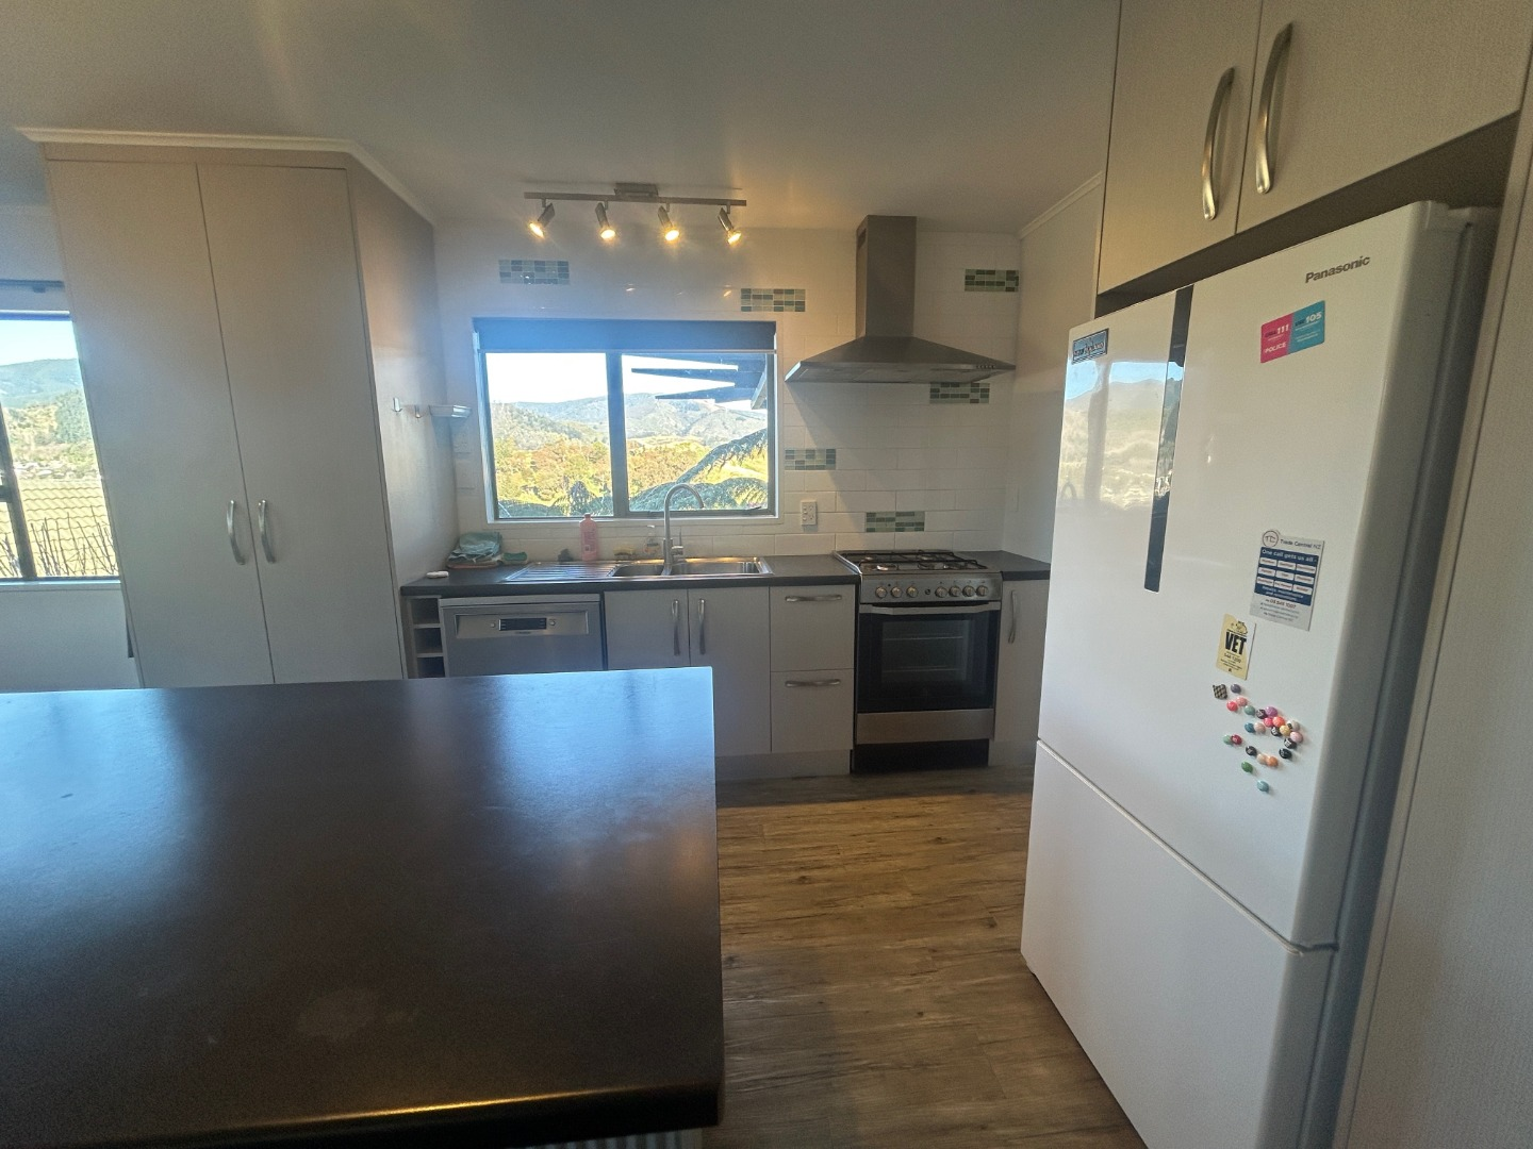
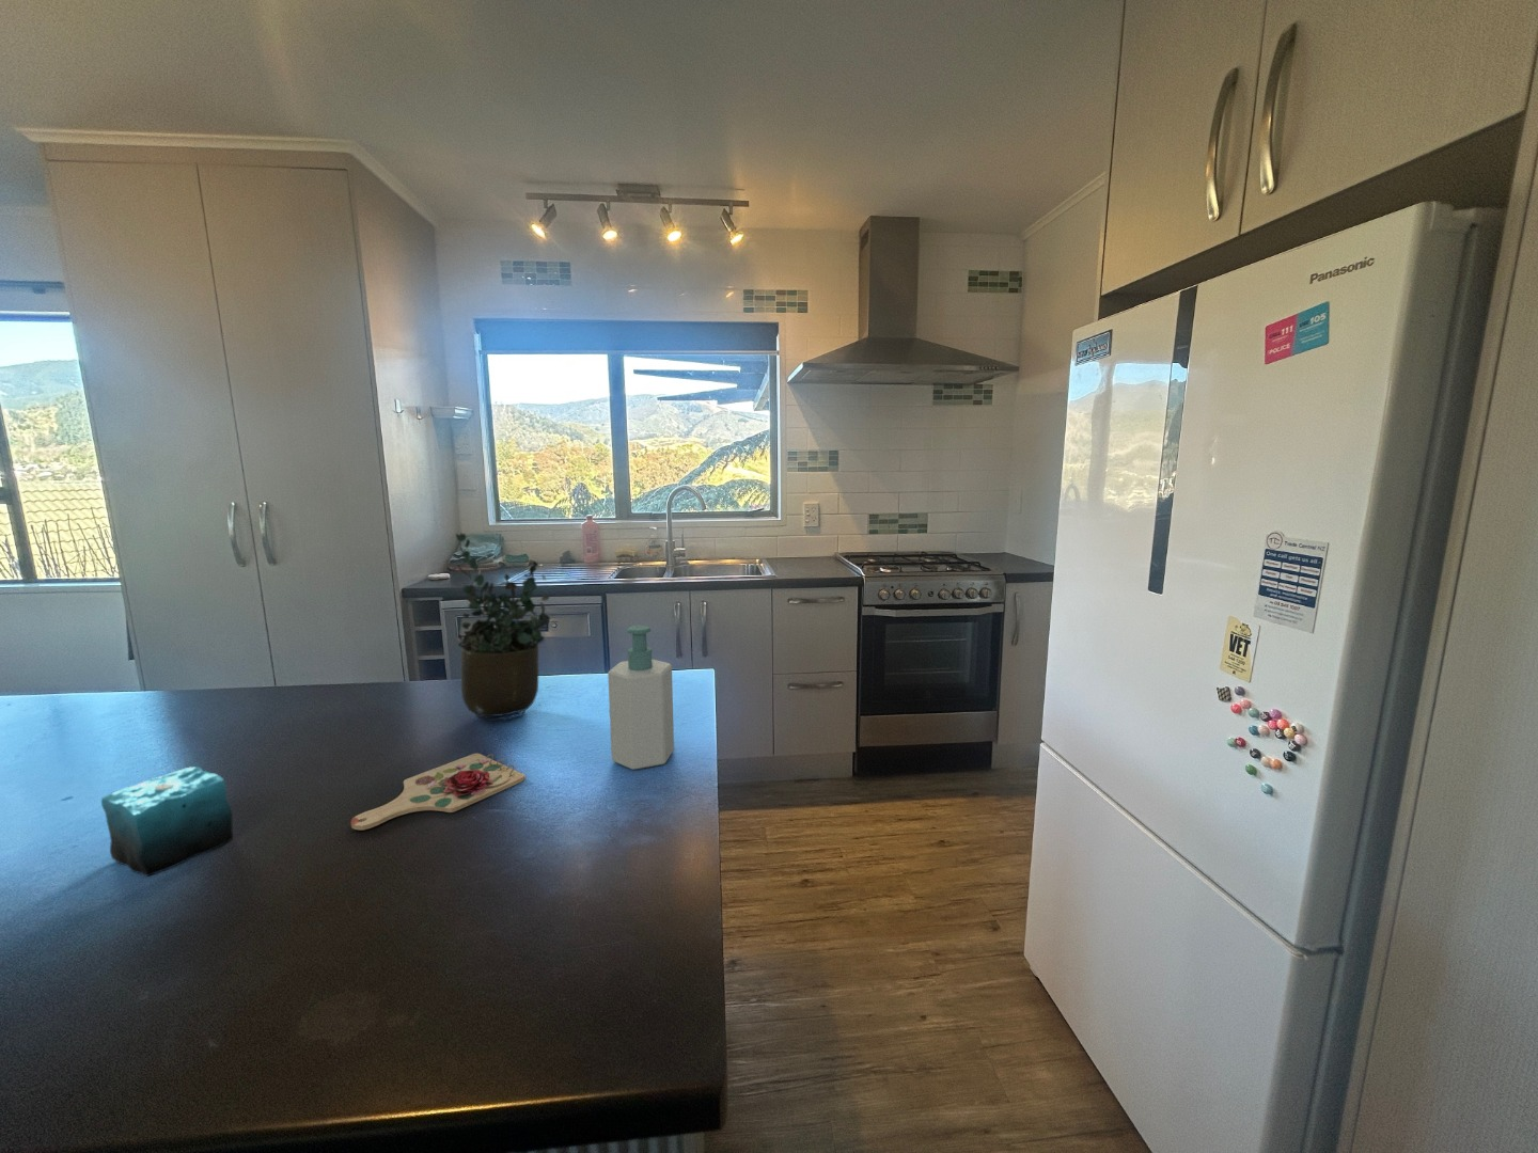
+ cutting board (432, 787)
+ soap bottle (641, 693)
+ potted plant (499, 625)
+ candle (168, 804)
